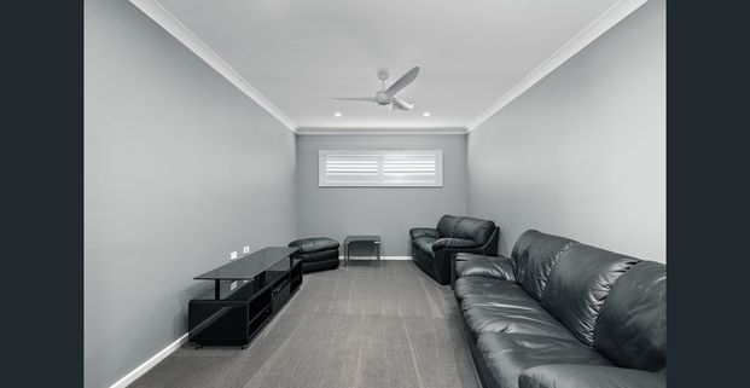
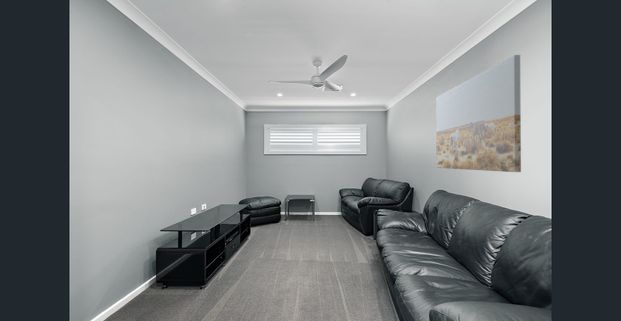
+ wall art (468, 125)
